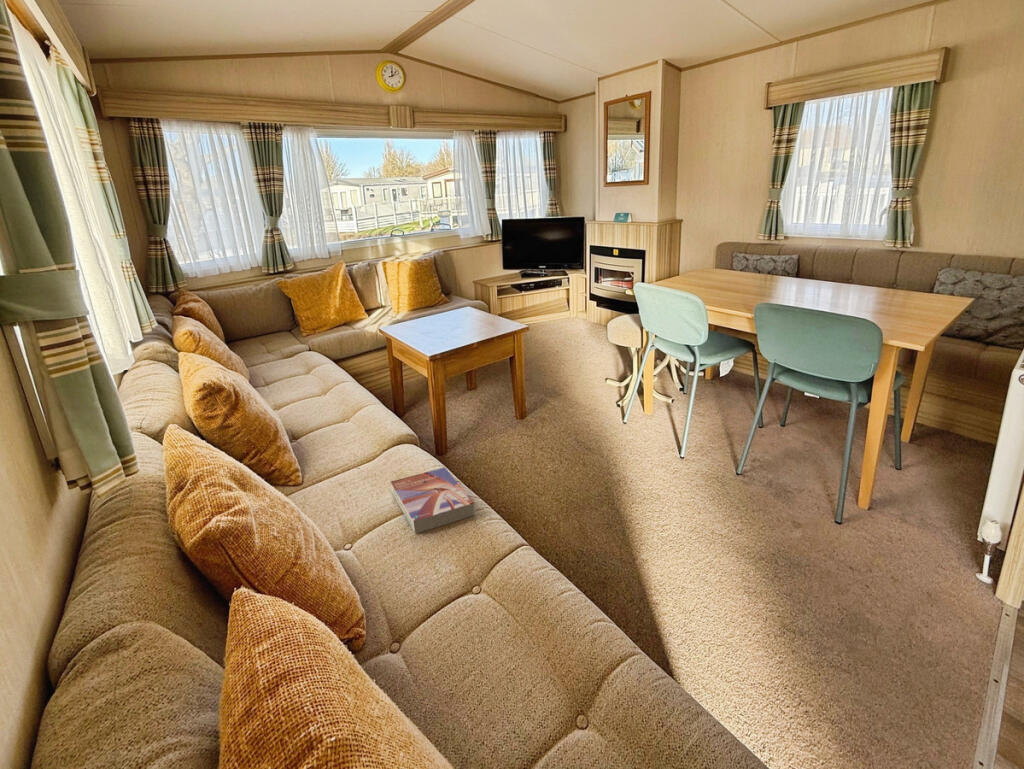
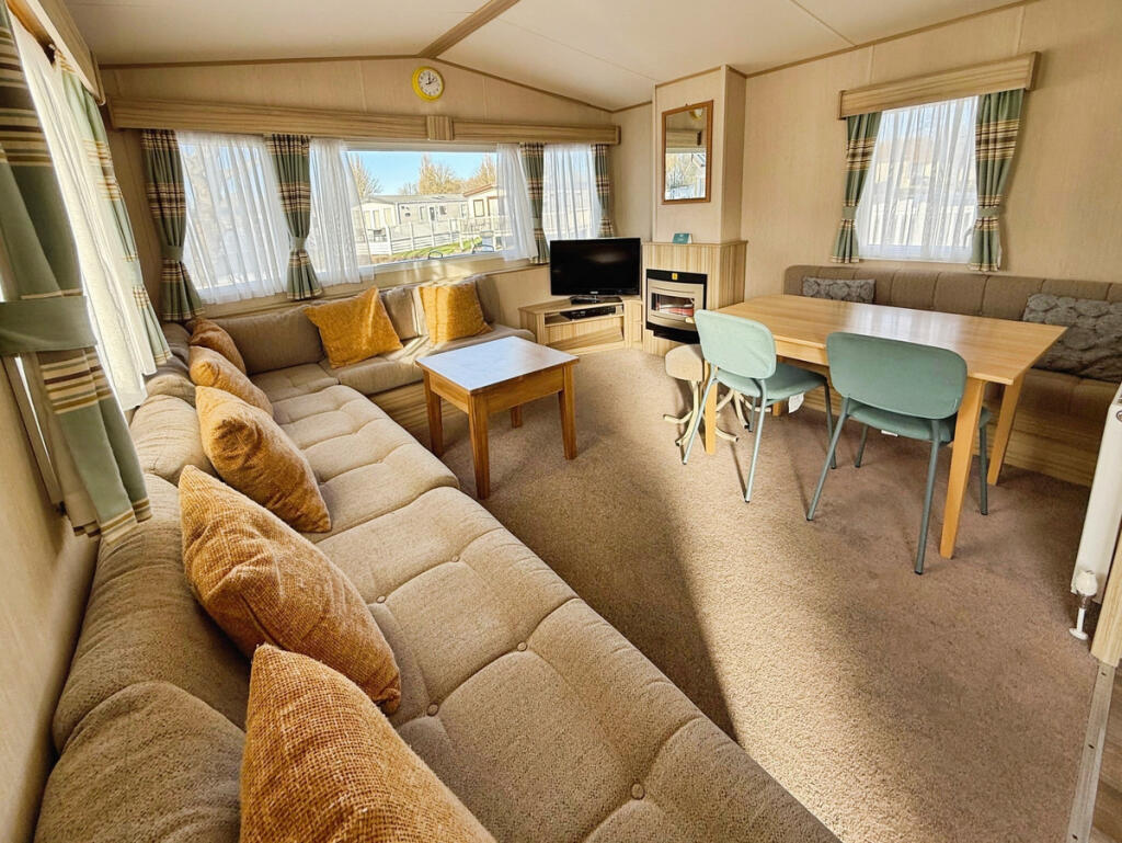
- textbook (431, 497)
